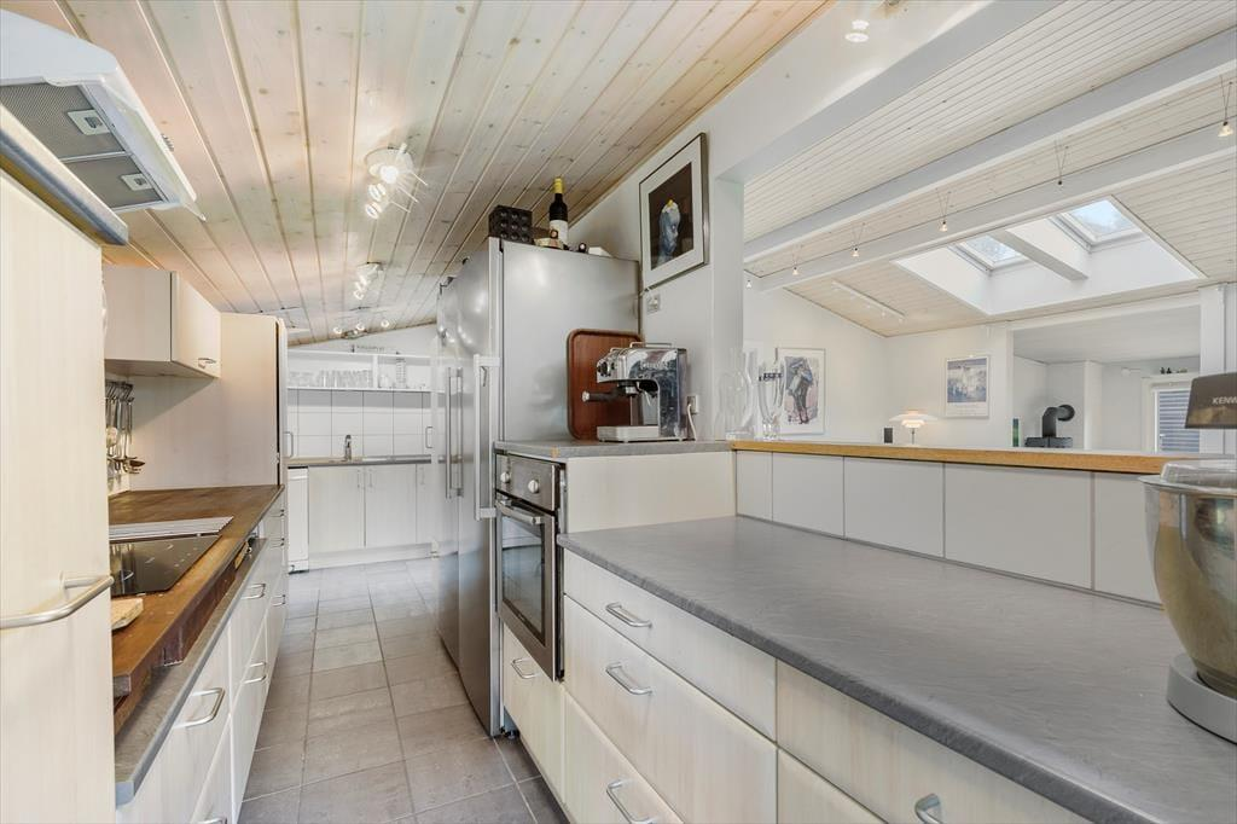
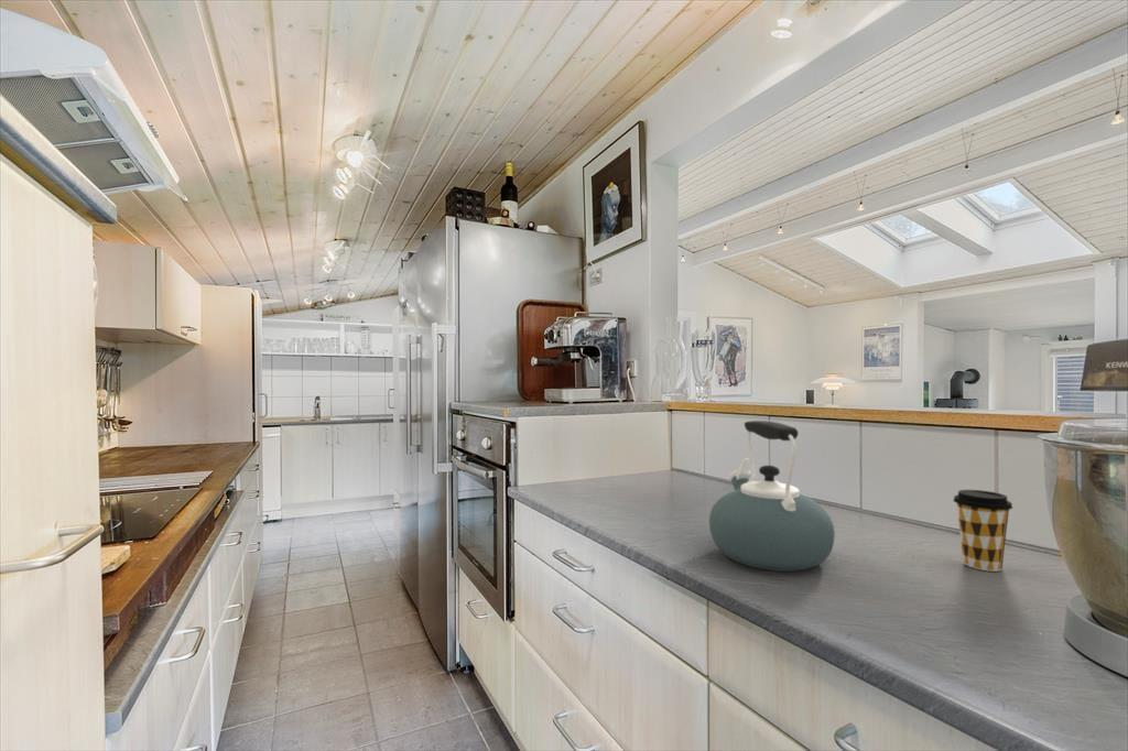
+ kettle (763, 486)
+ coffee cup (981, 530)
